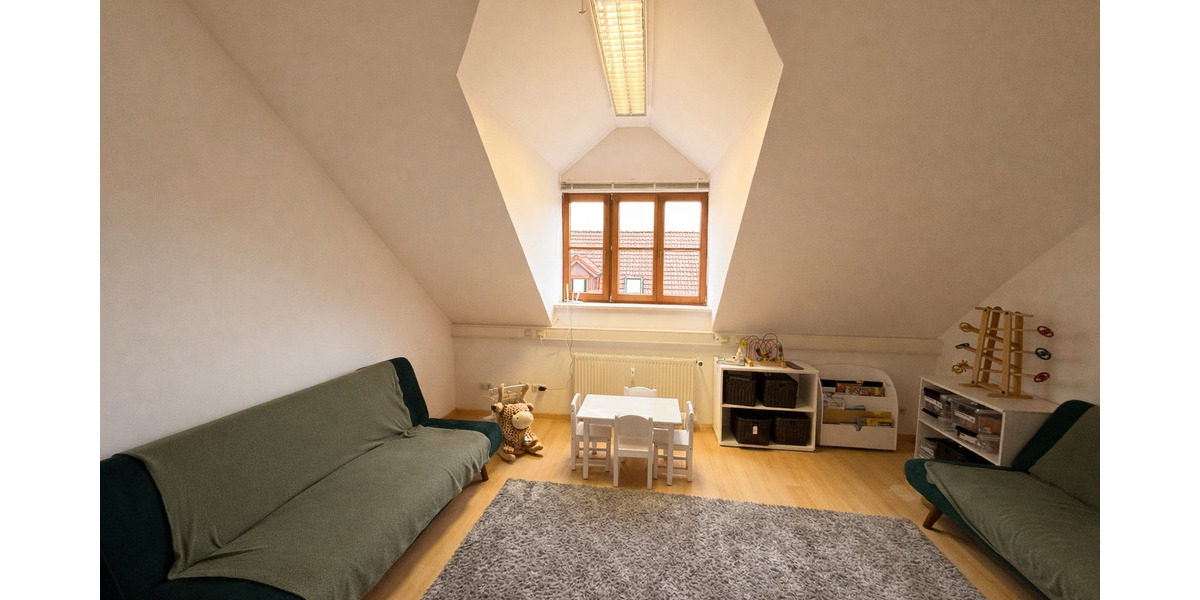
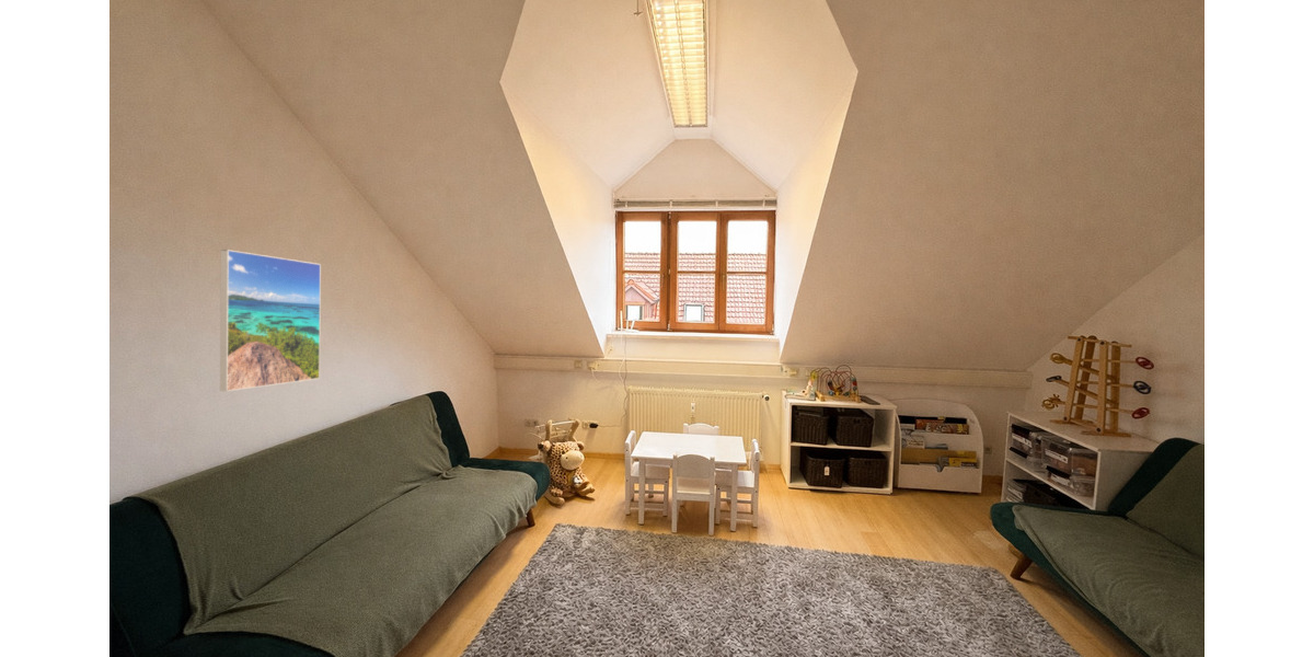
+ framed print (275, 321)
